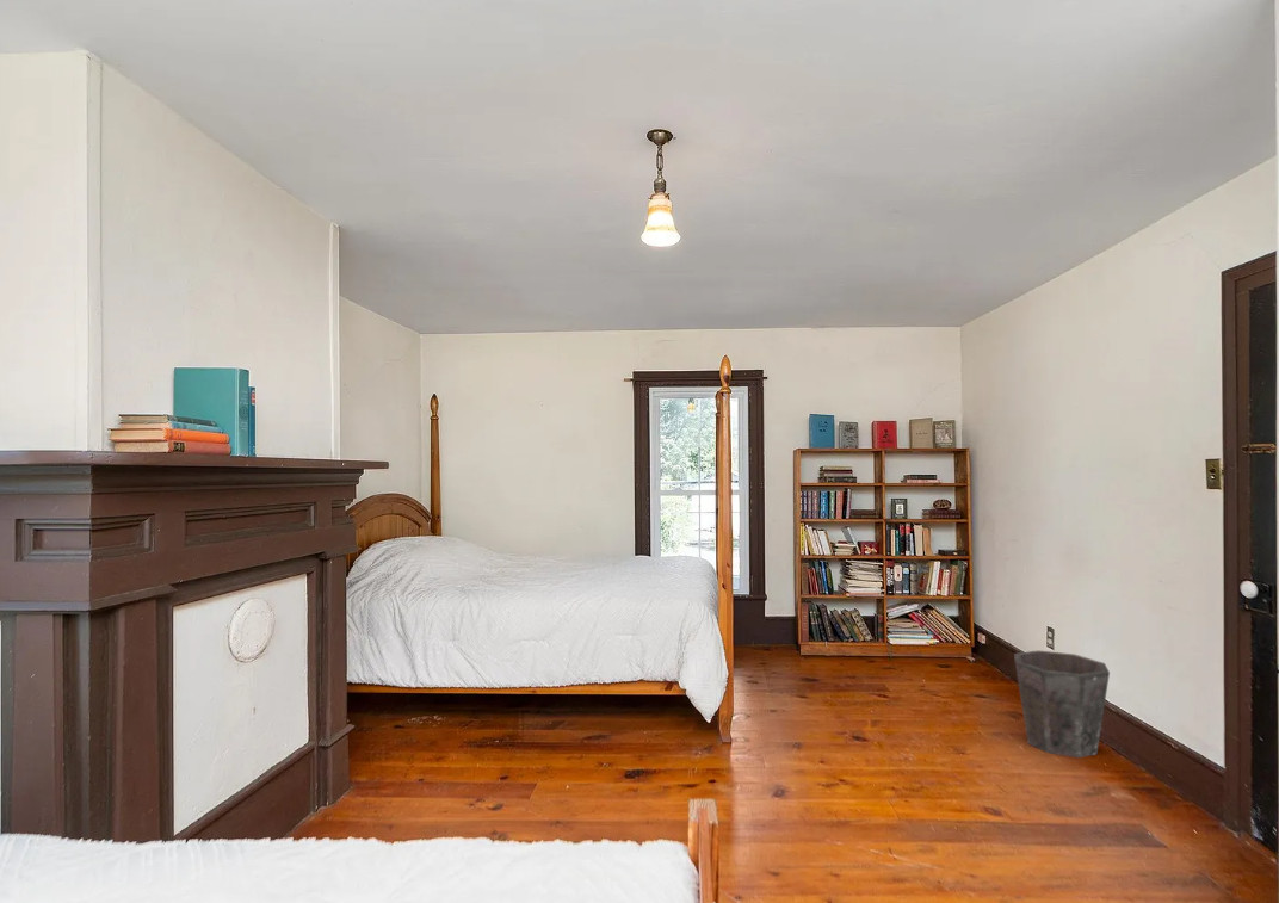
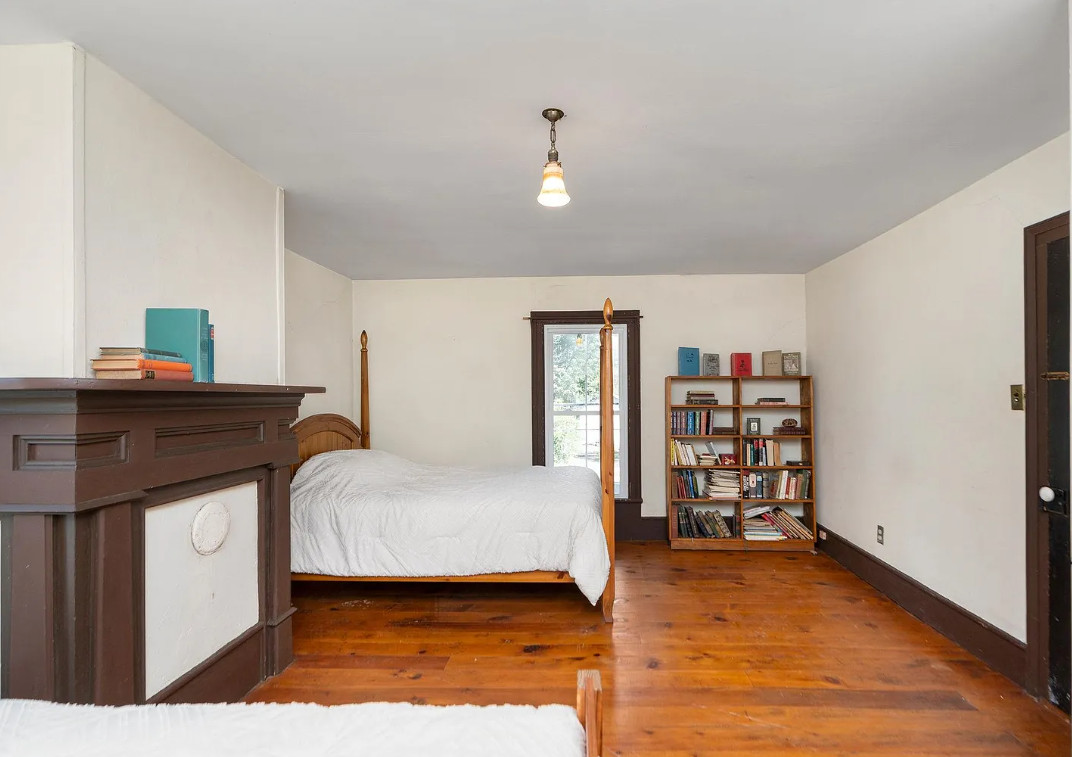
- waste bin (1059, 703)
